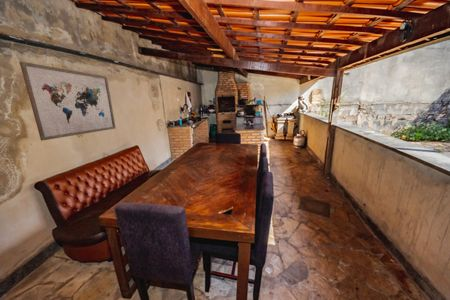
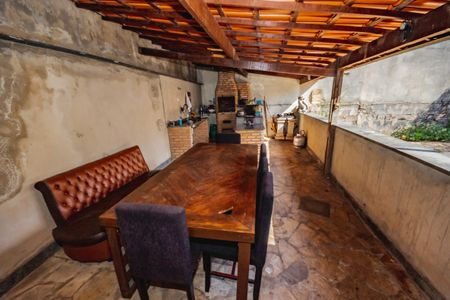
- wall art (79, 103)
